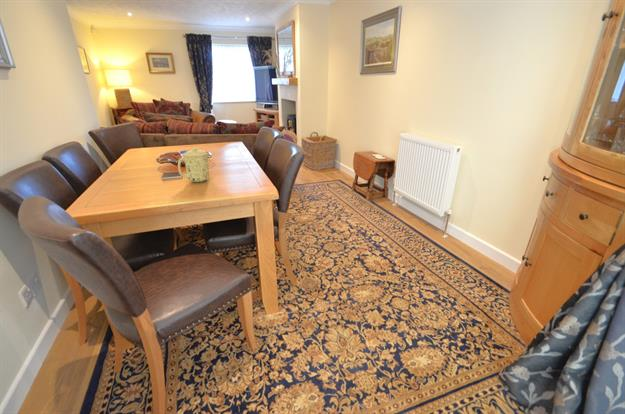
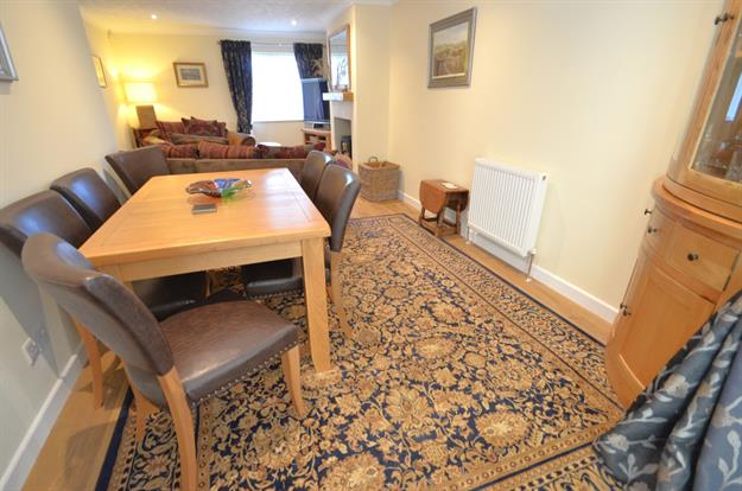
- mug (195, 164)
